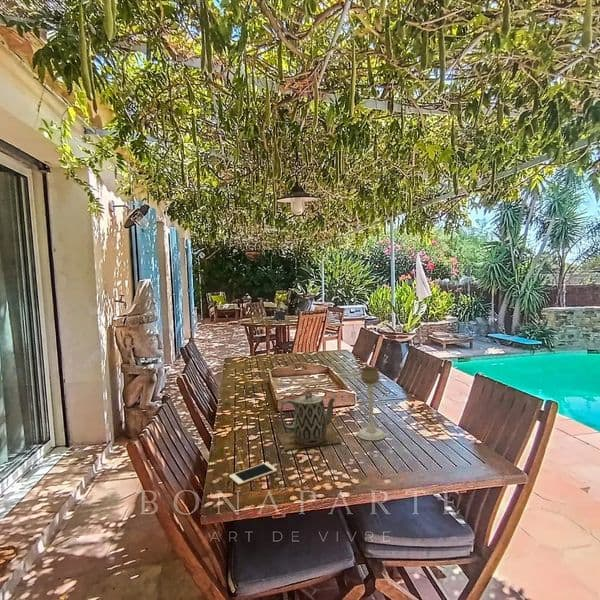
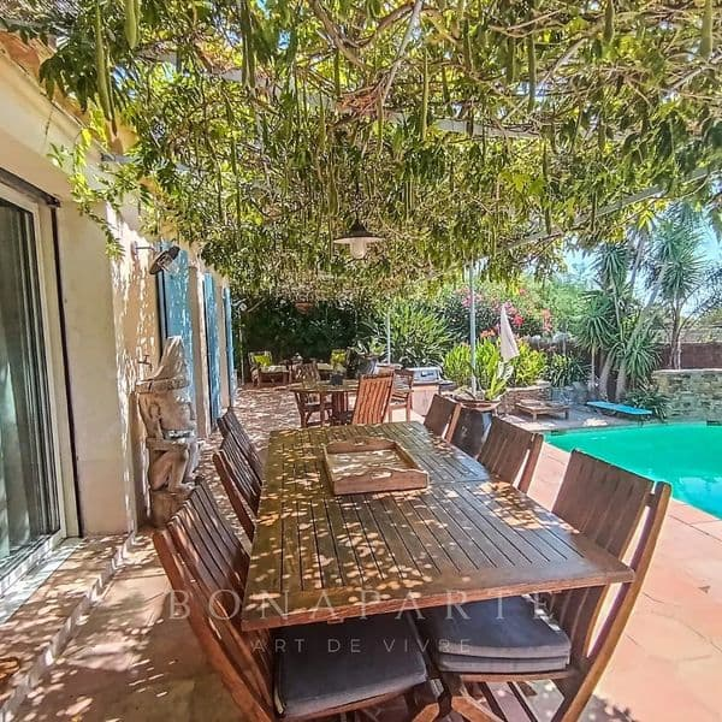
- teapot (307, 414)
- cell phone (253, 473)
- candle holder (370, 401)
